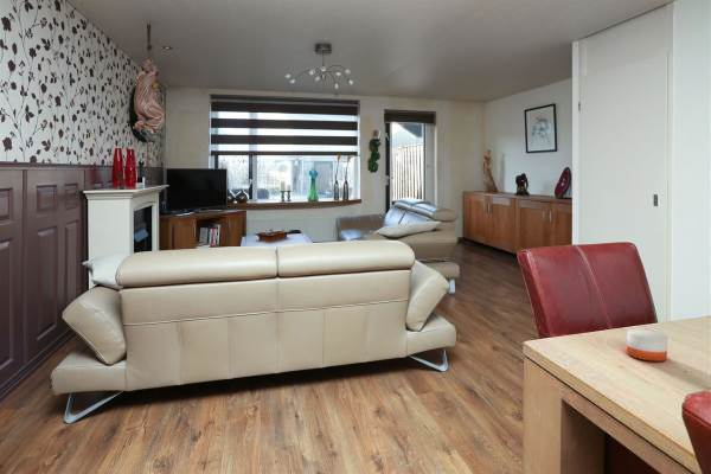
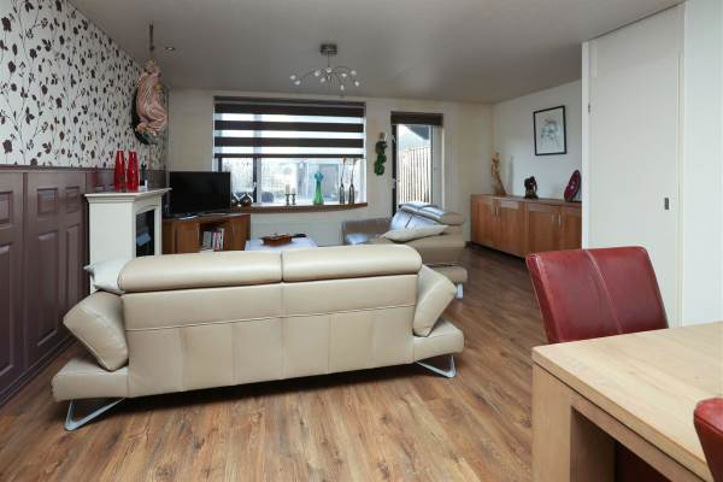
- candle (647, 332)
